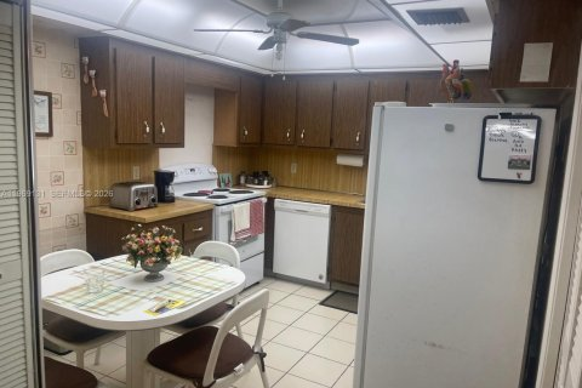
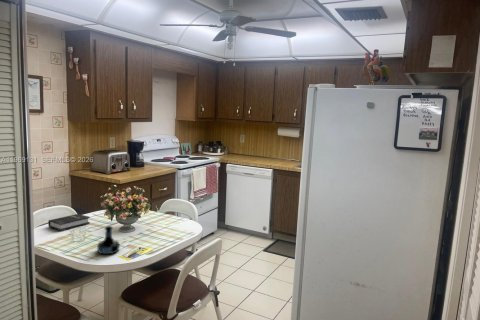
+ tequila bottle (108, 238)
+ hardback book (69, 221)
